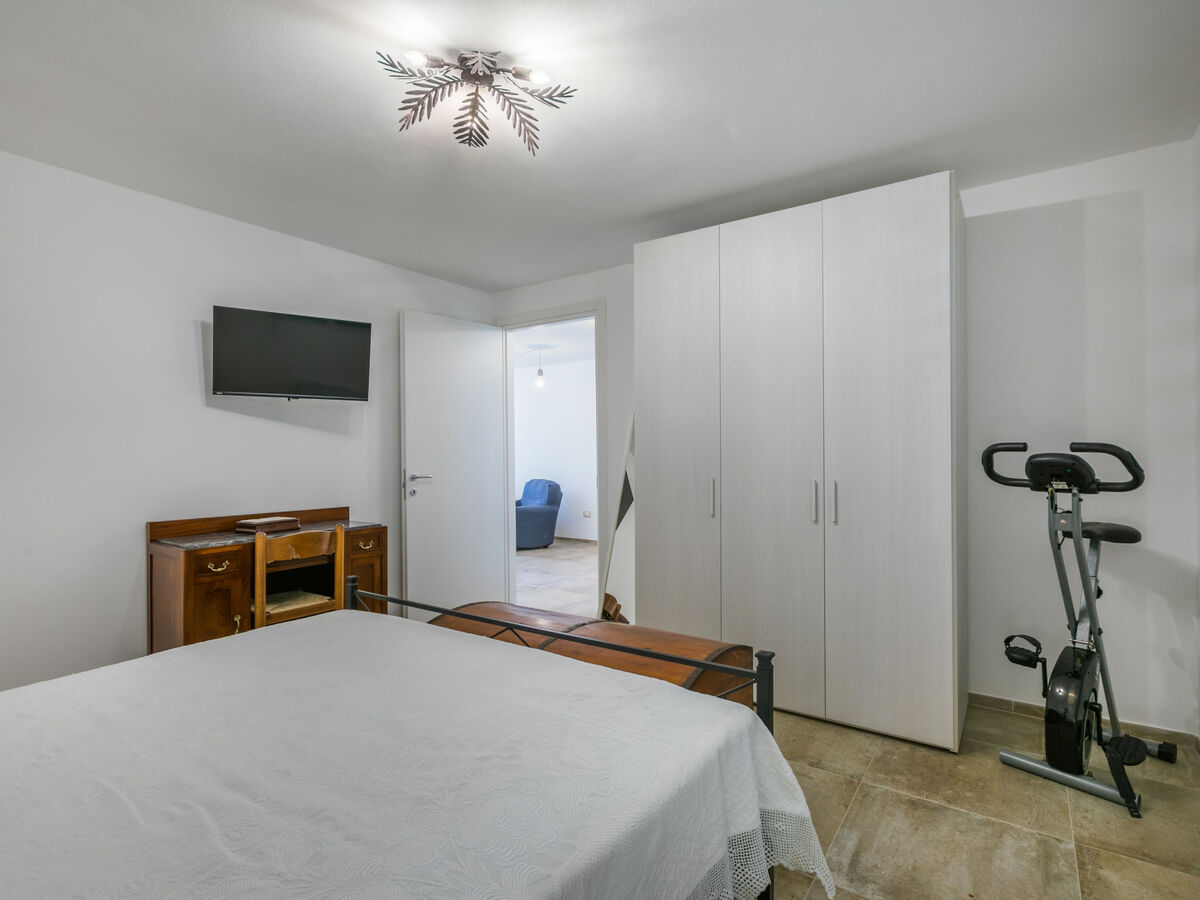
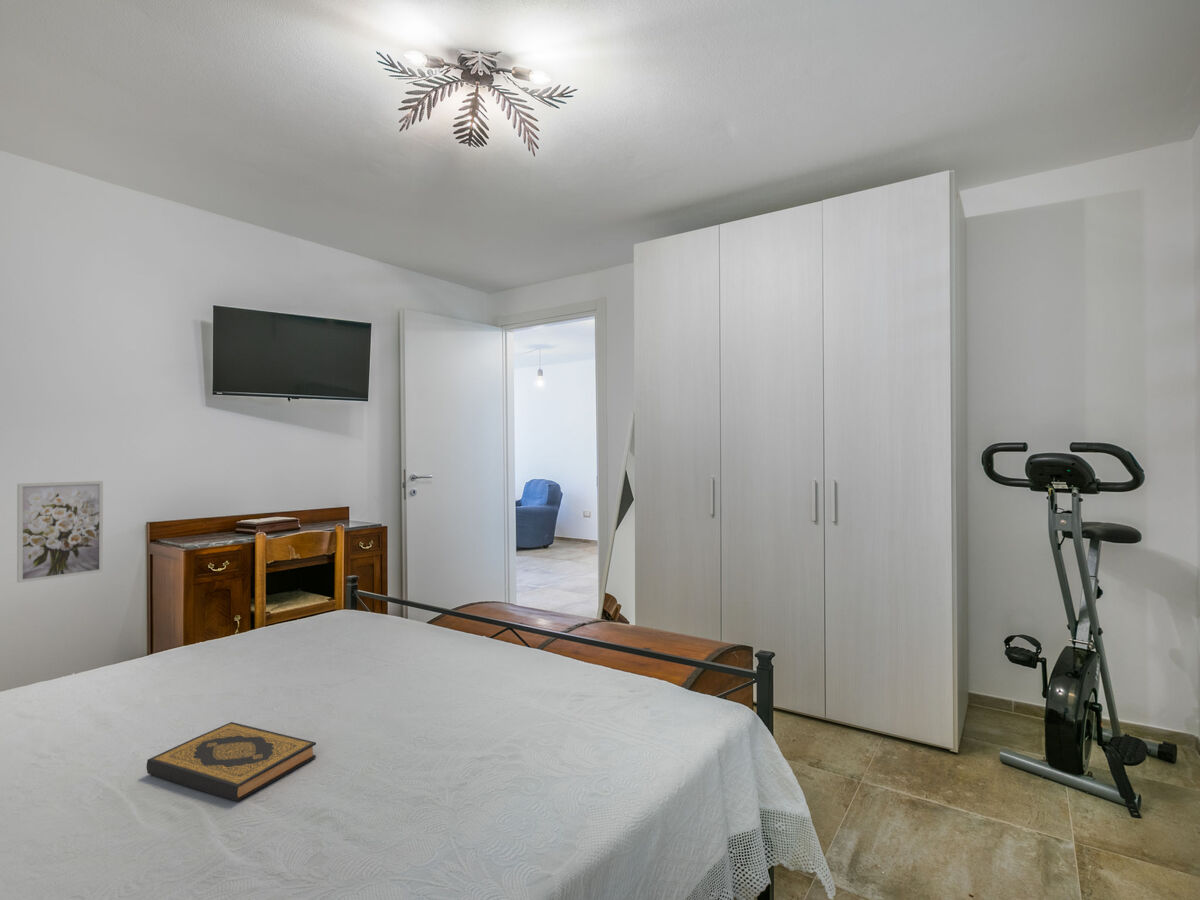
+ hardback book (233, 758)
+ wall art (61, 529)
